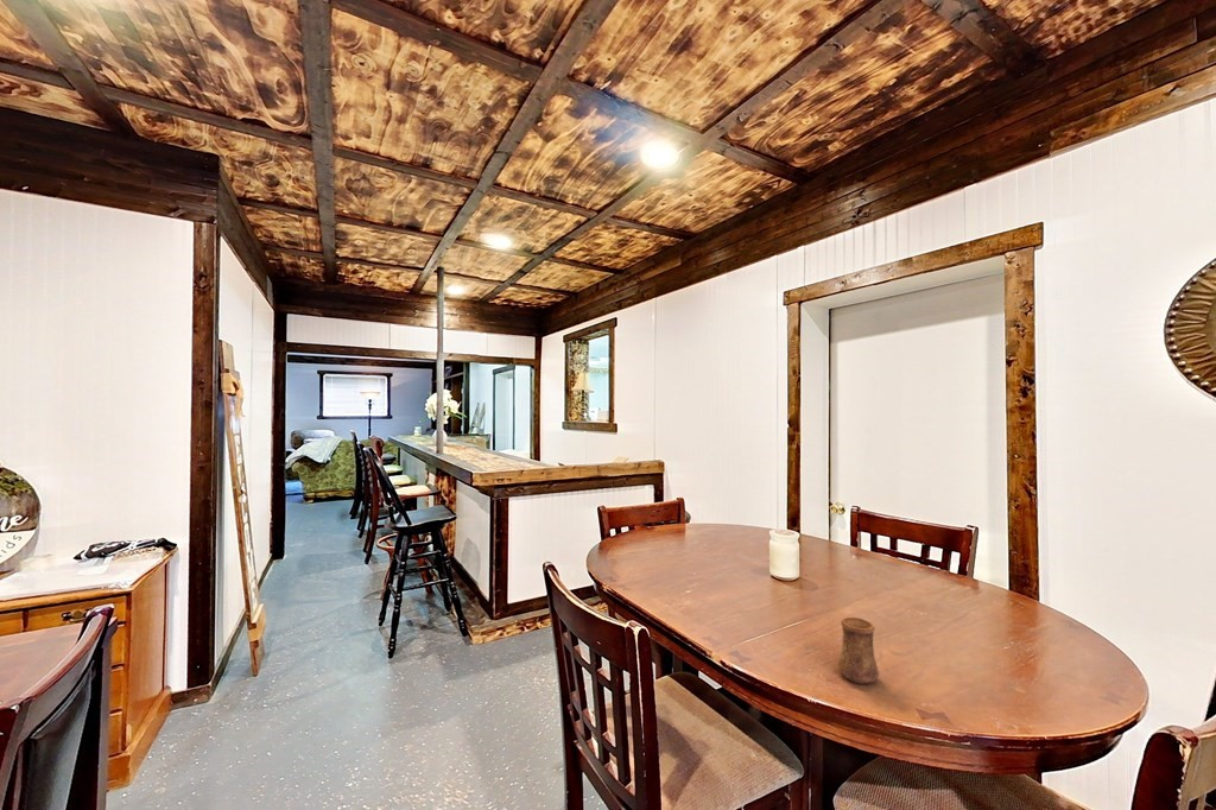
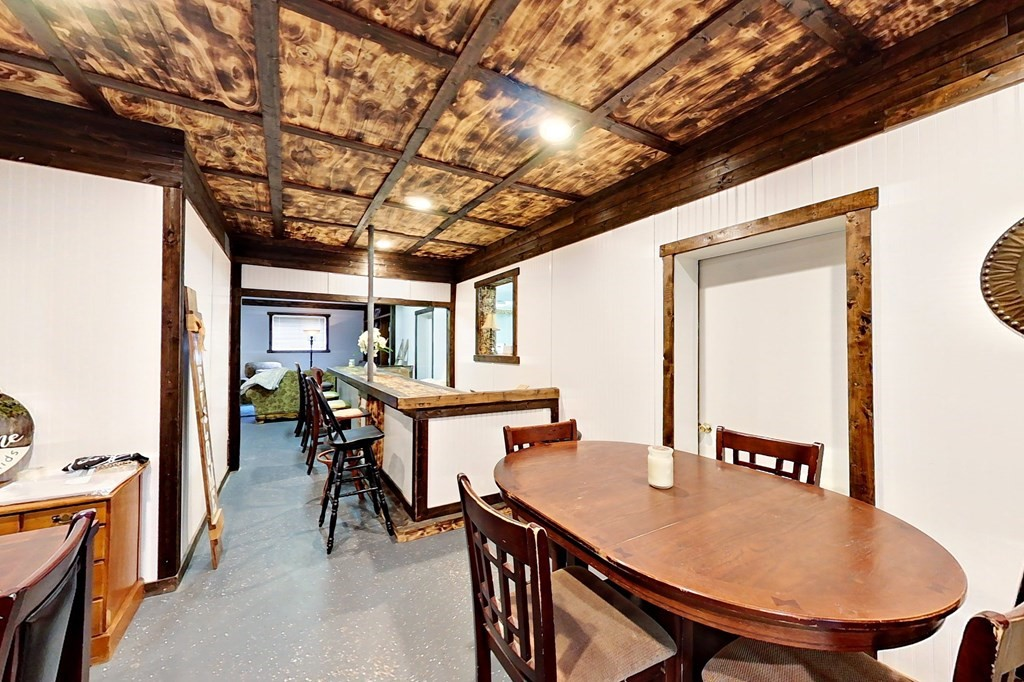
- cup (857, 650)
